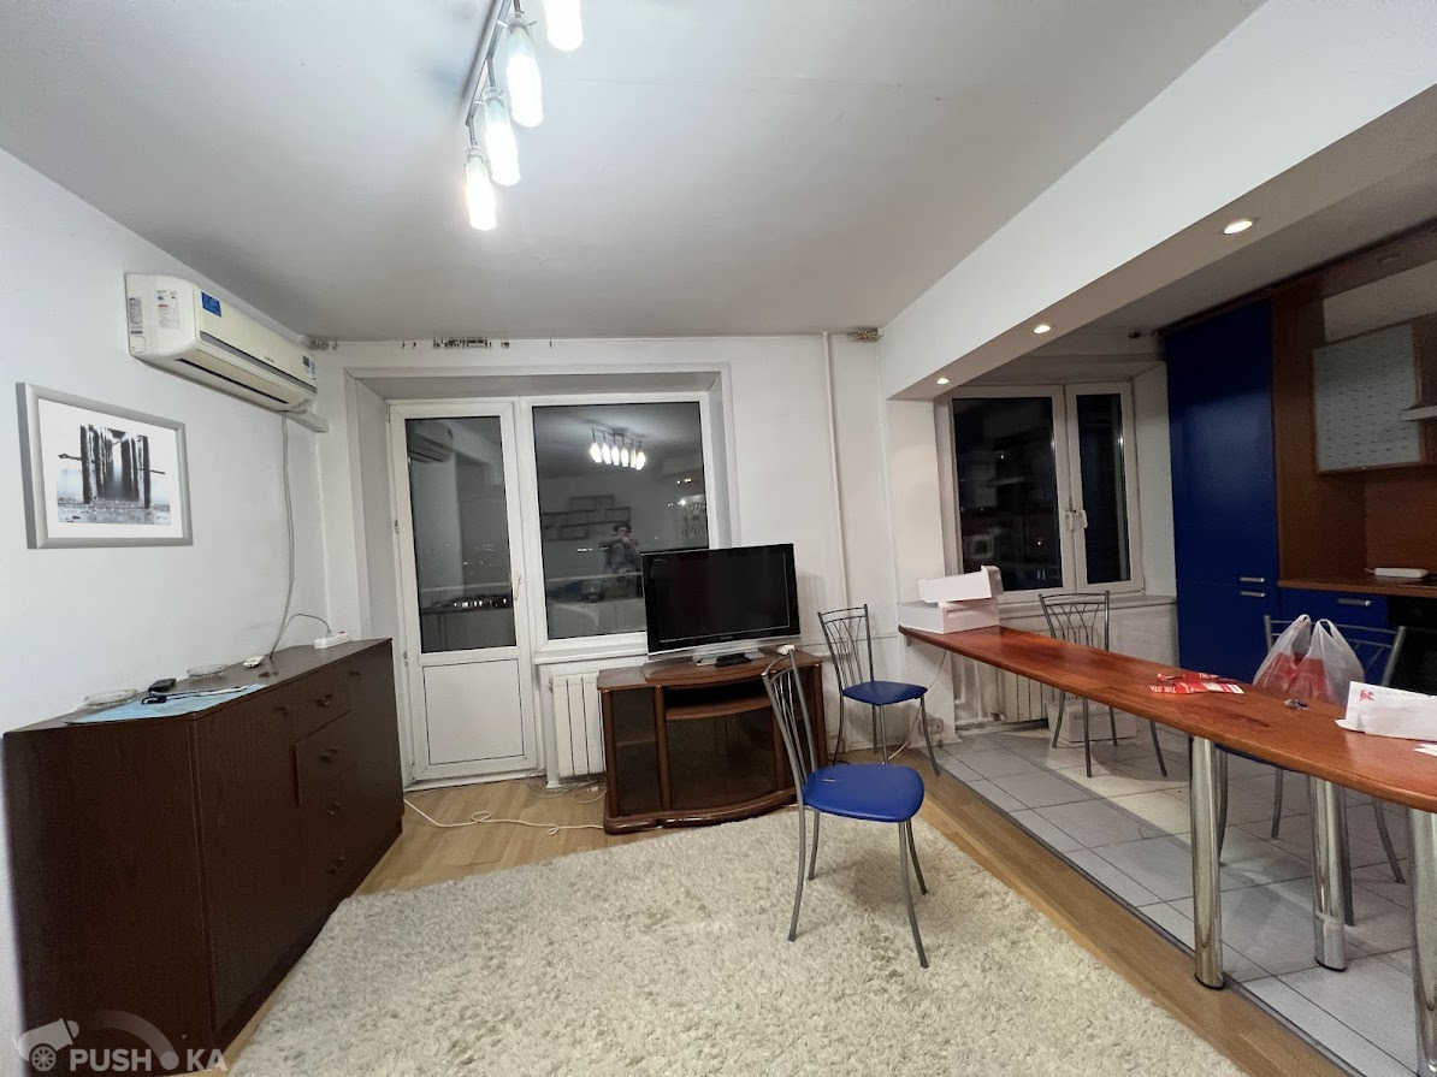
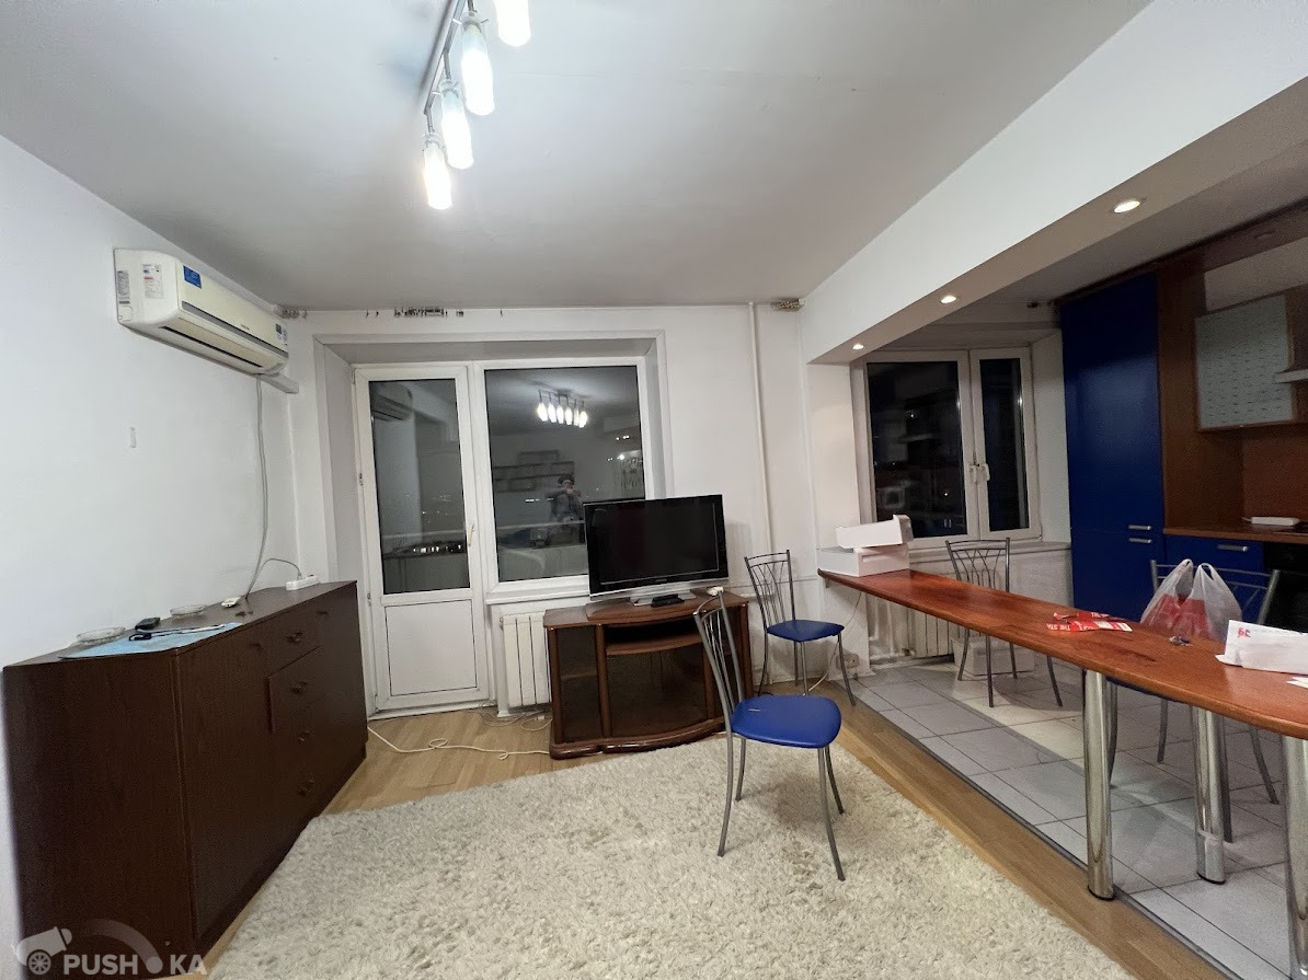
- wall art (118, 477)
